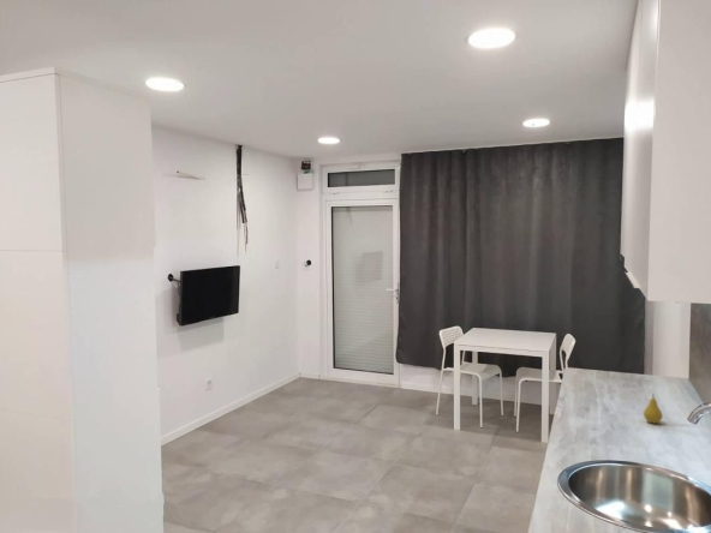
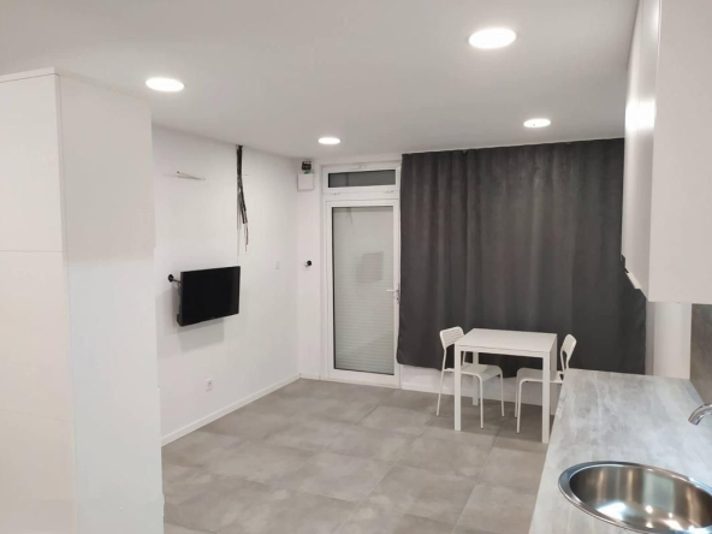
- fruit (652, 407)
